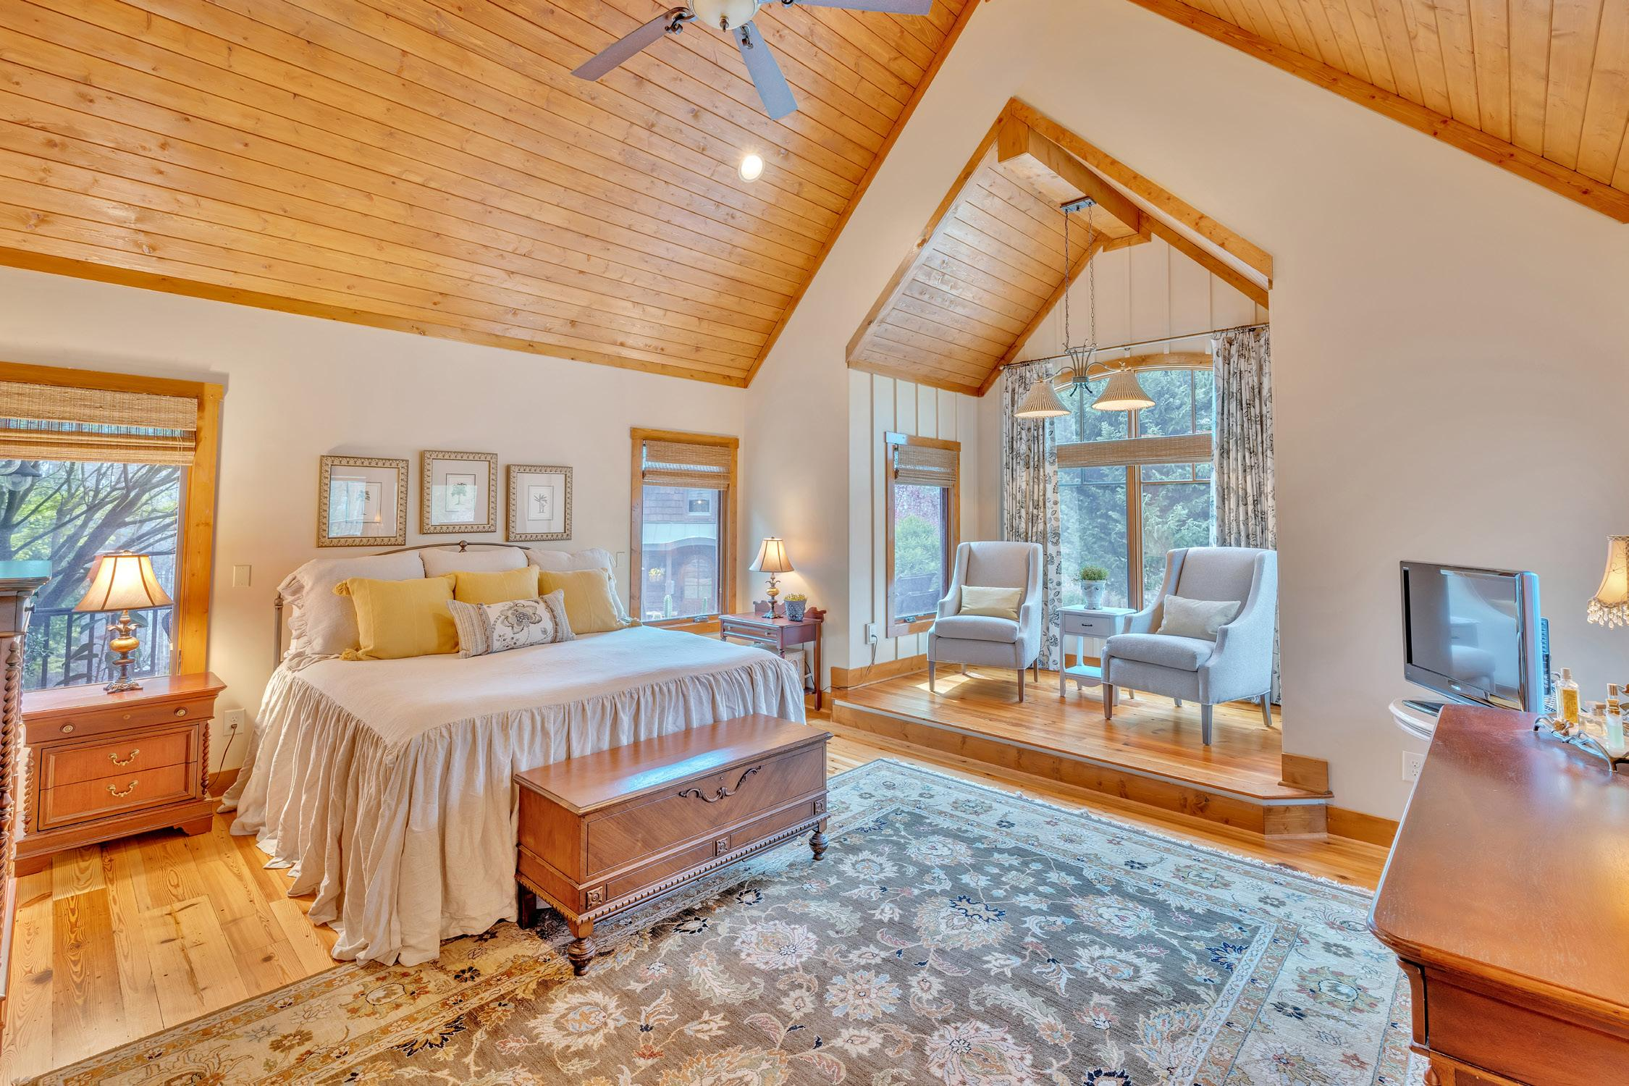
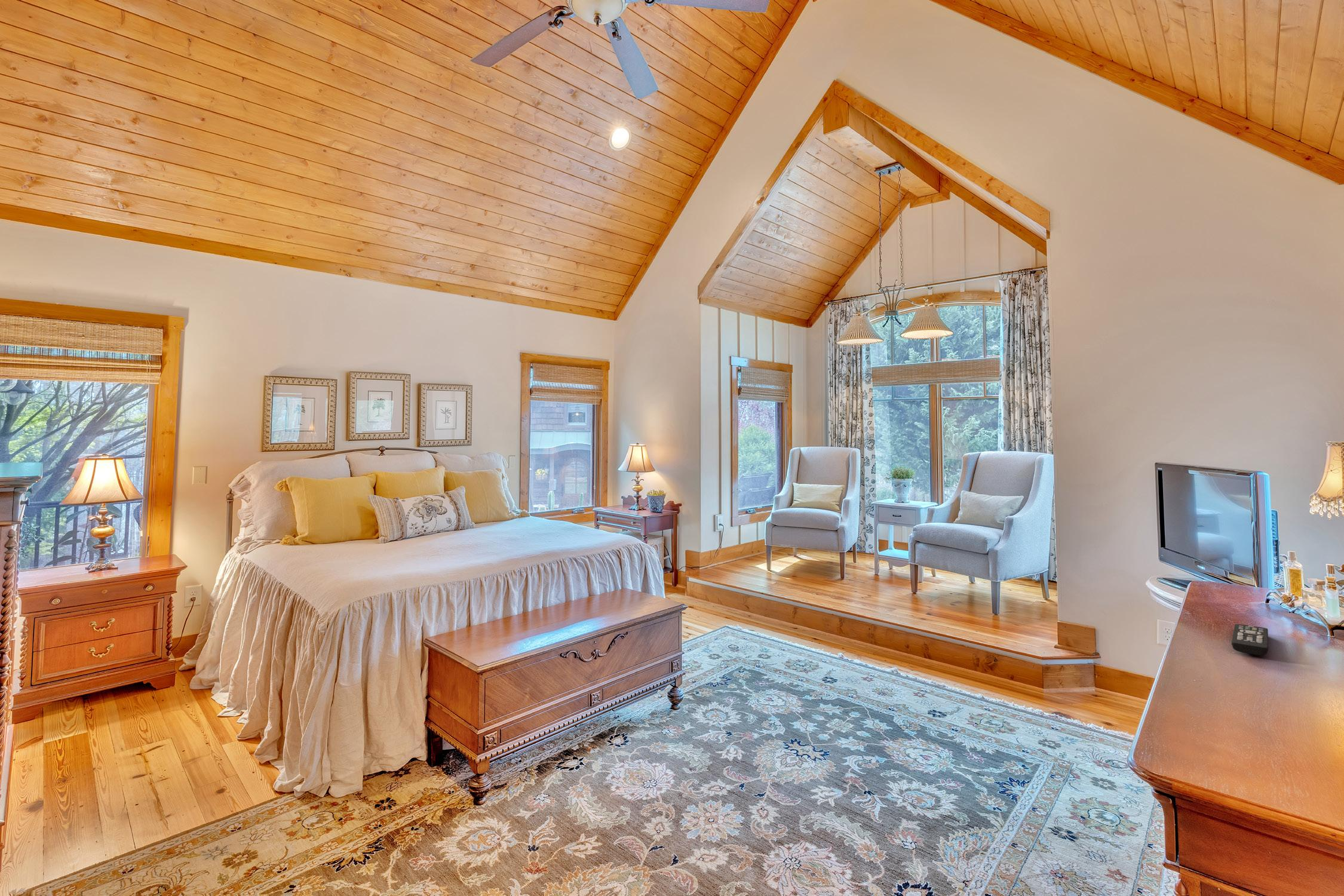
+ remote control (1250, 639)
